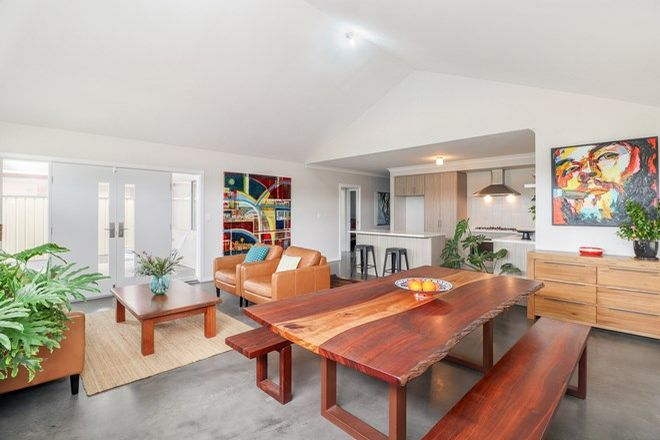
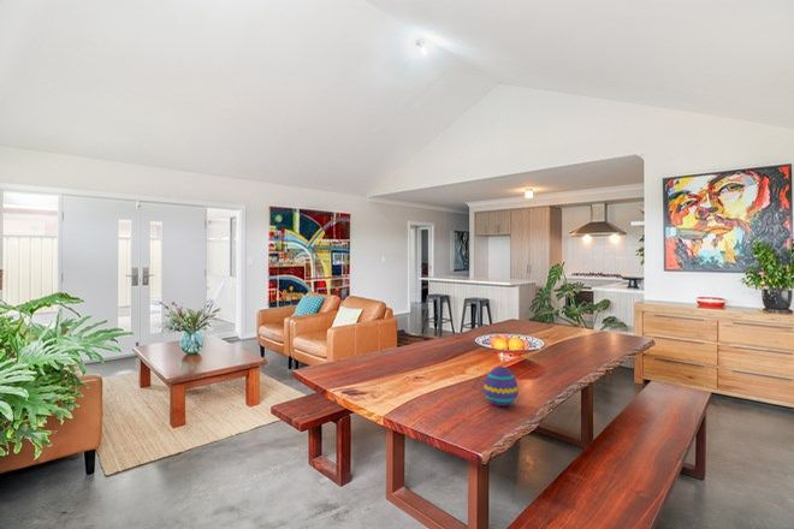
+ decorative egg (500, 385)
